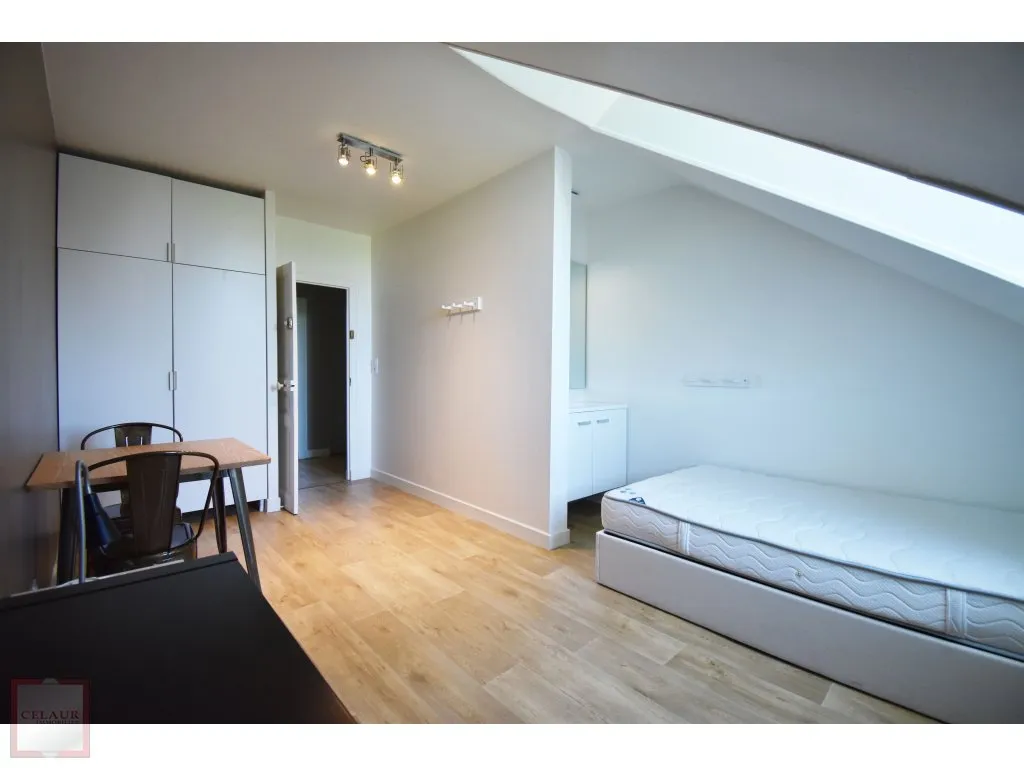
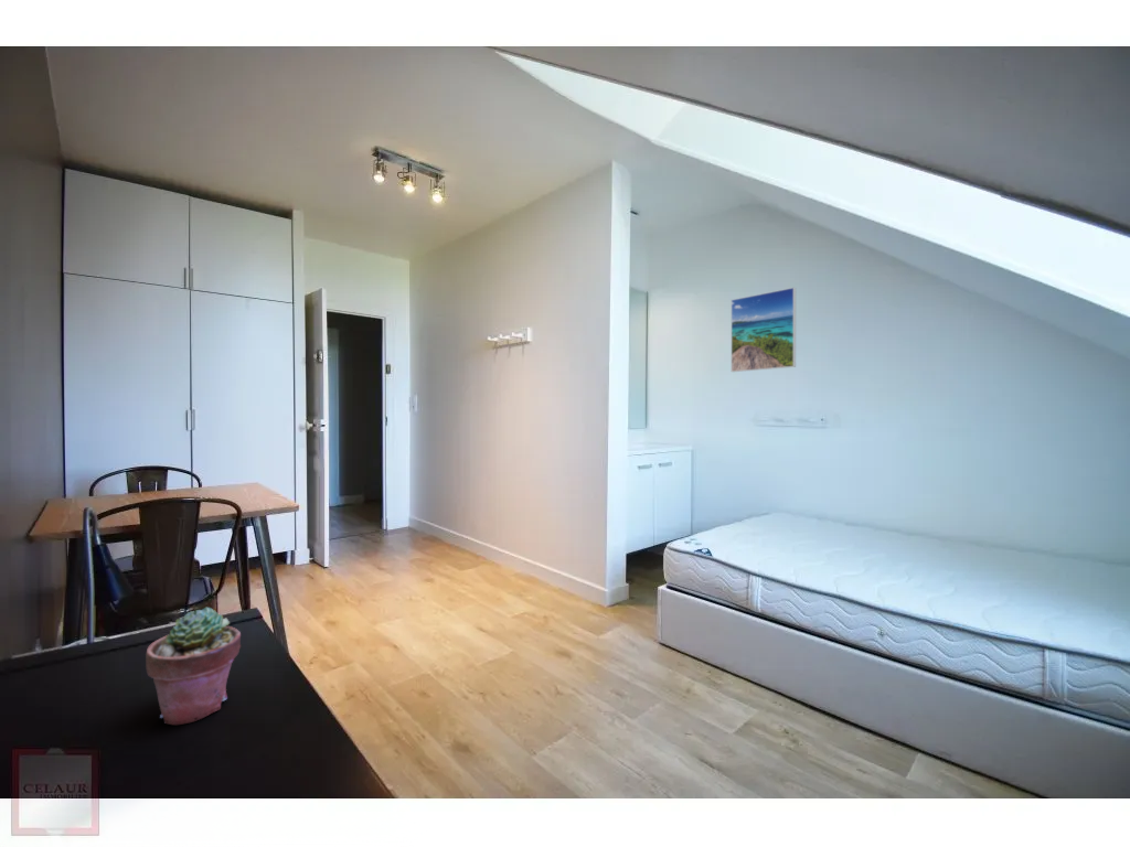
+ potted succulent (194, 660)
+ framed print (761, 331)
